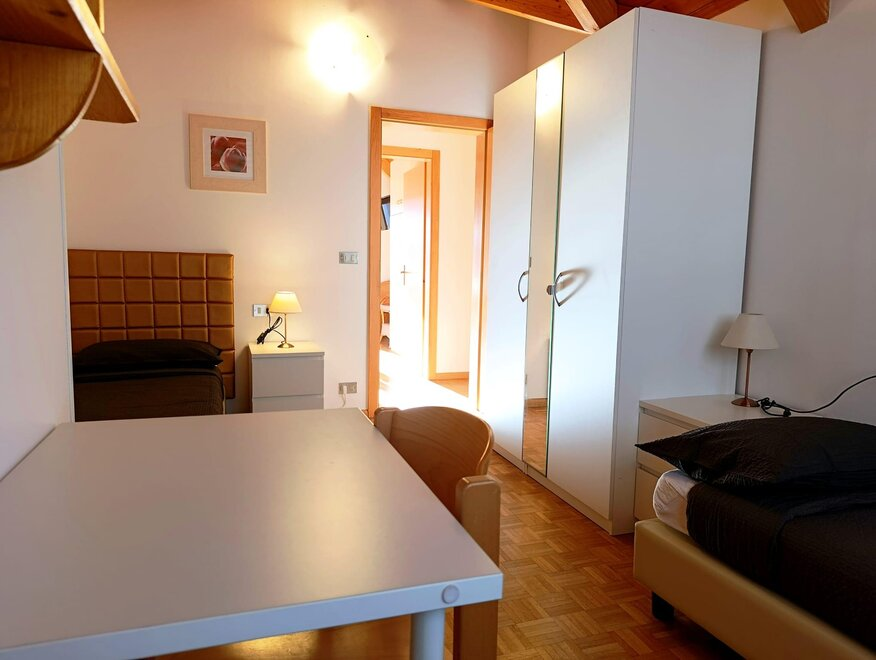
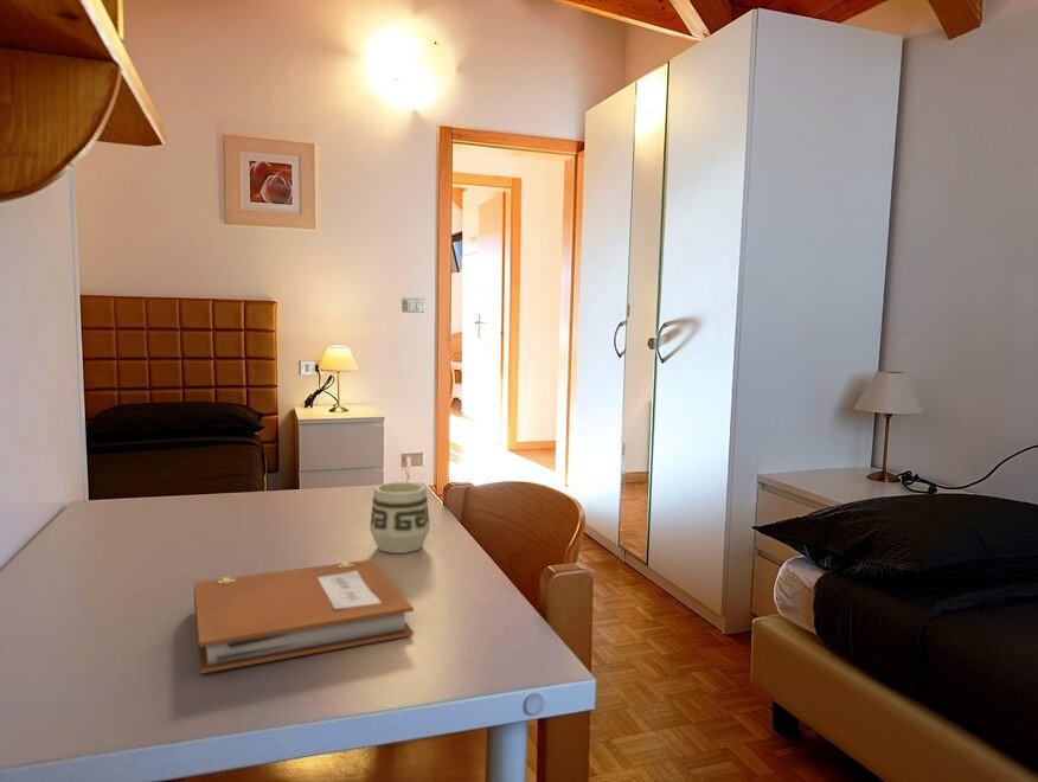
+ cup (399, 517)
+ notebook (303, 604)
